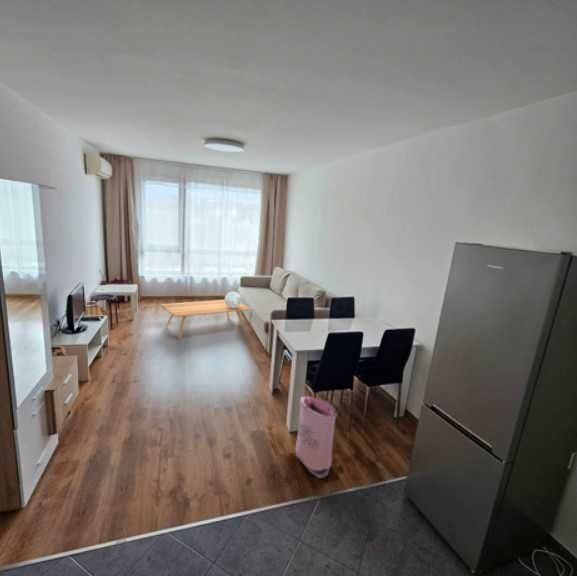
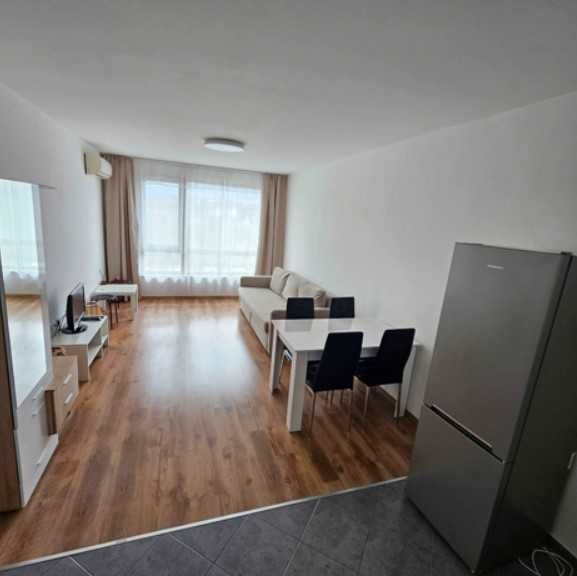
- coffee table (206, 313)
- bag (314, 434)
- decorative globe (233, 299)
